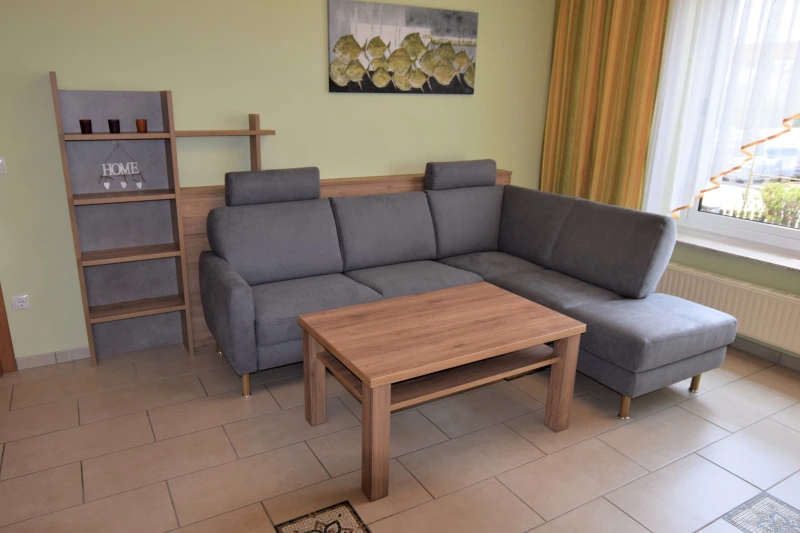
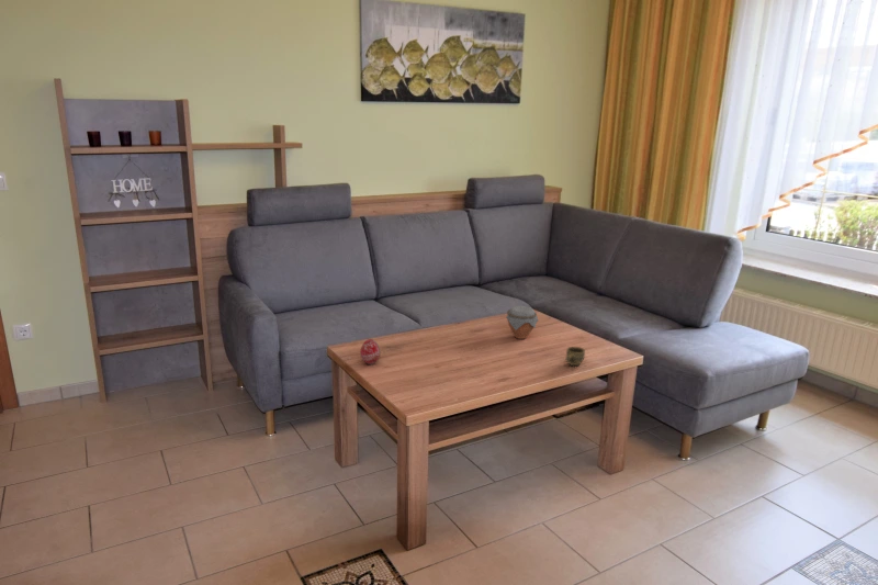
+ jar (521, 323)
+ decorative egg (370, 351)
+ cup (573, 357)
